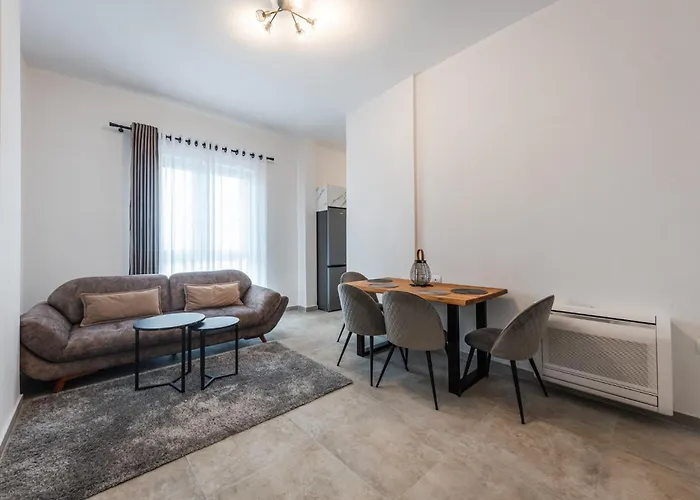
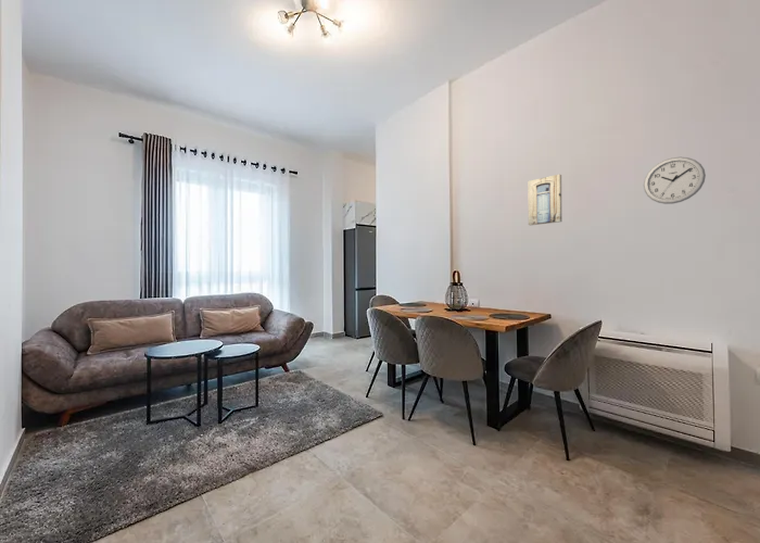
+ wall clock (672, 180)
+ wall art (544, 200)
